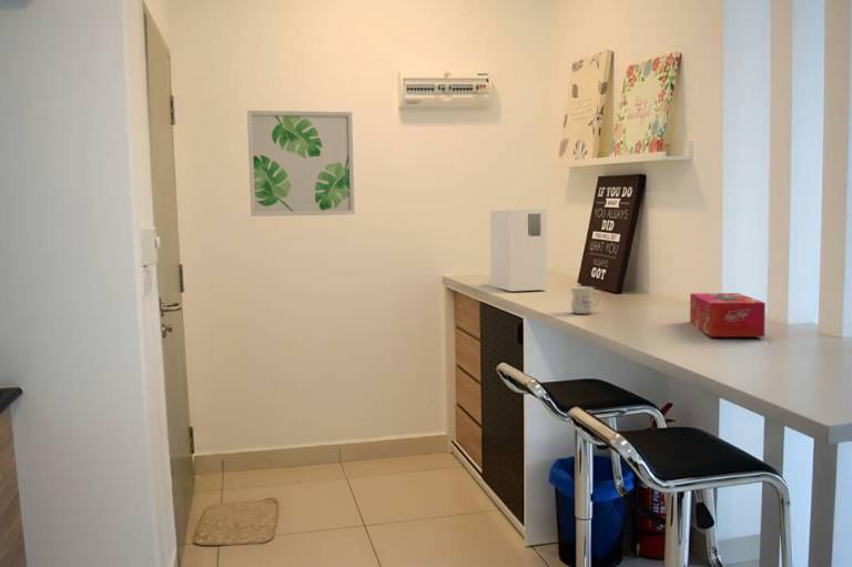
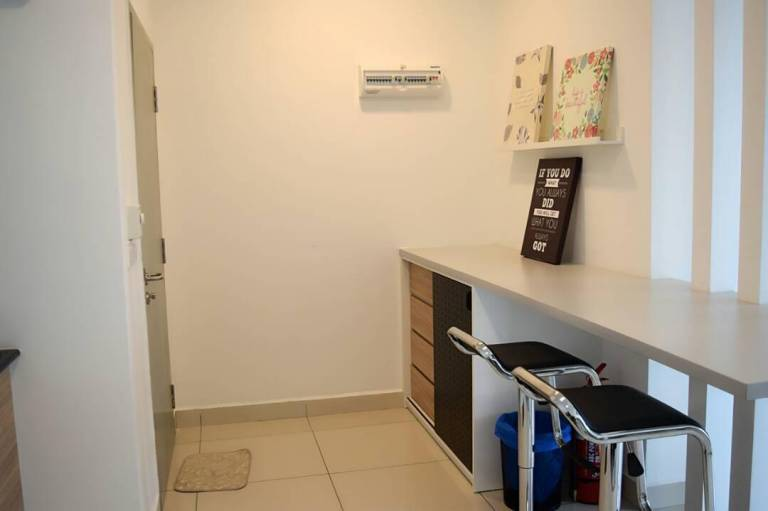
- wall art (302, 163)
- mug (586, 300)
- tissue box (724, 313)
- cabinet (516, 249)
